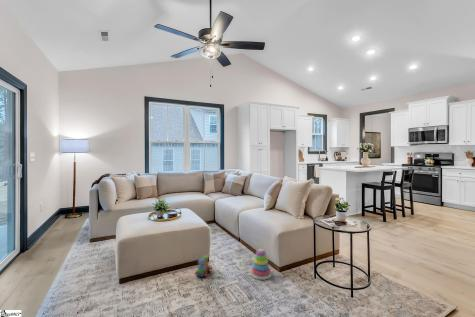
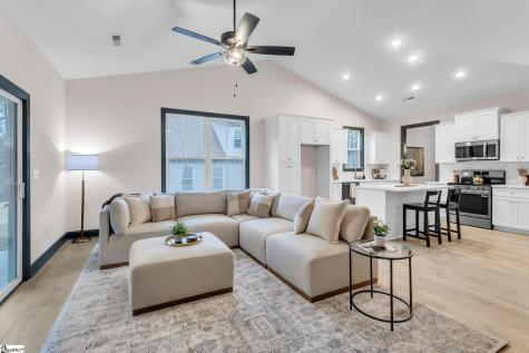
- stacking toy (261, 262)
- toy train (205, 263)
